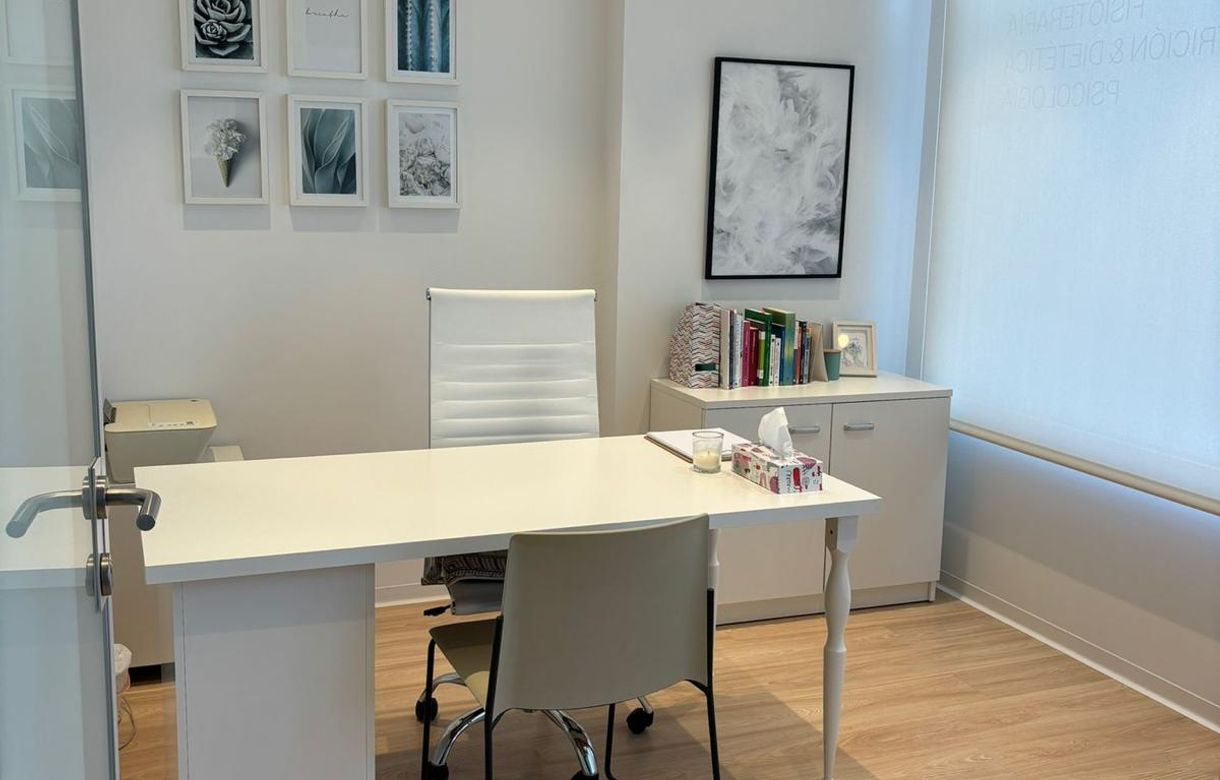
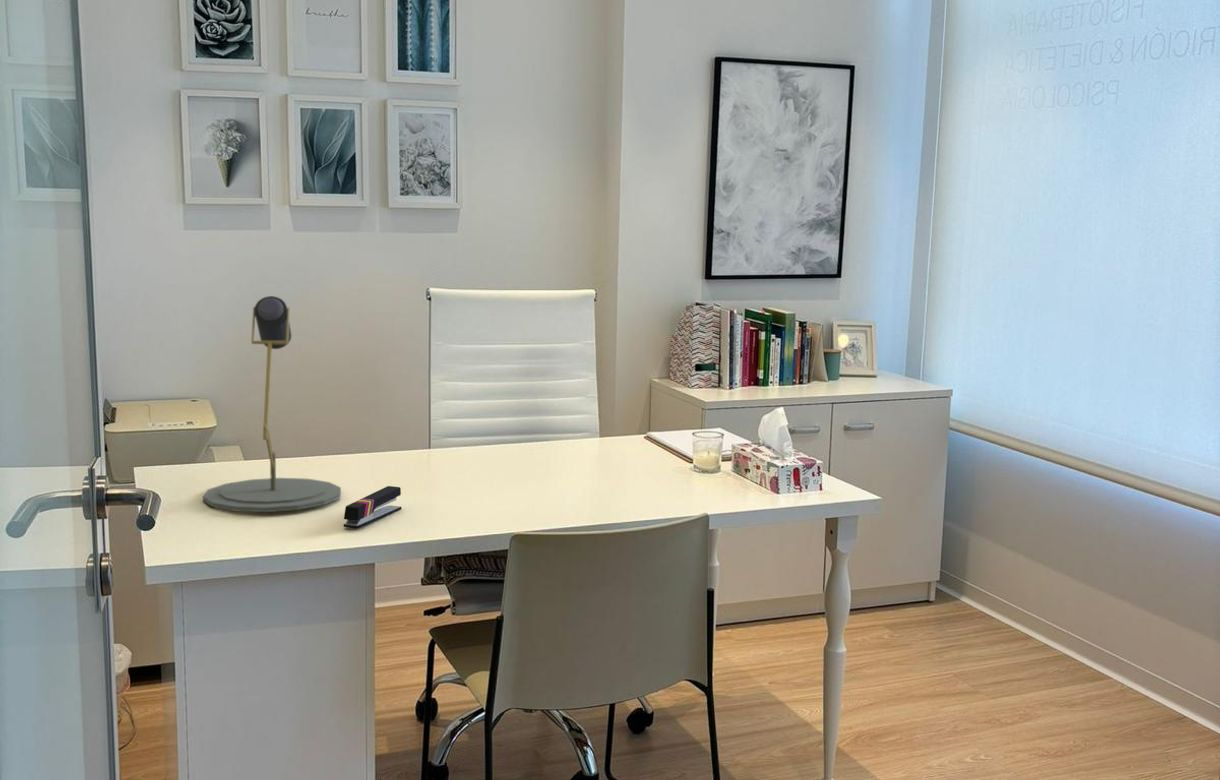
+ desk lamp (268, 397)
+ stapler (373, 506)
